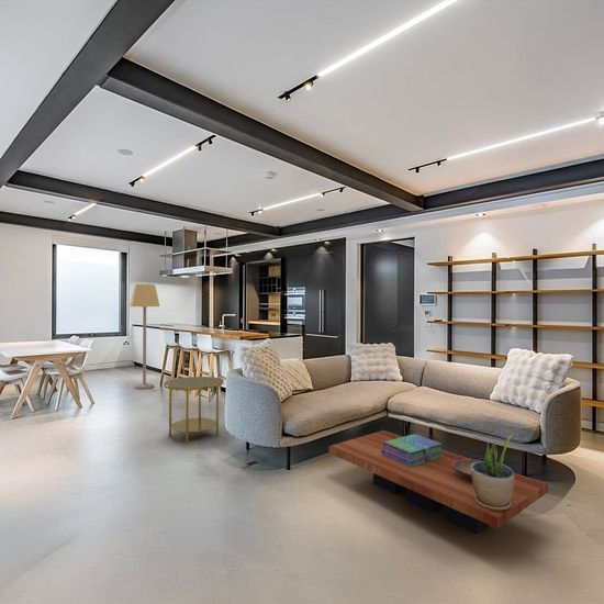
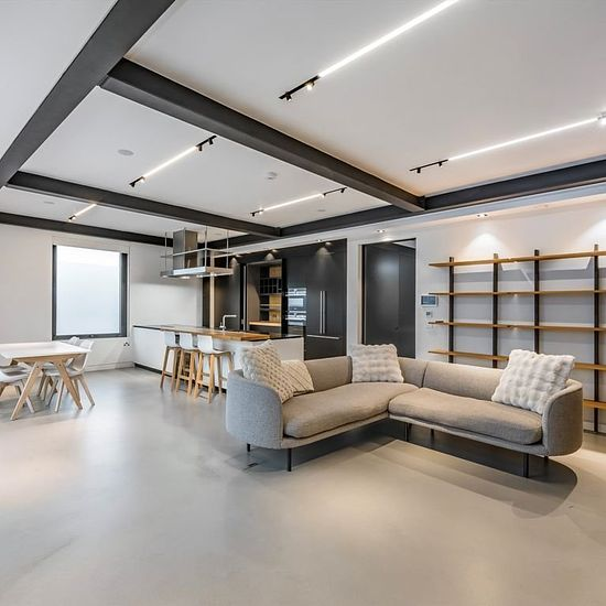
- decorative bowl (470, 471)
- stack of books (412, 448)
- lamp (144, 335)
- potted plant (492, 467)
- side table (199, 409)
- coffee table (425, 482)
